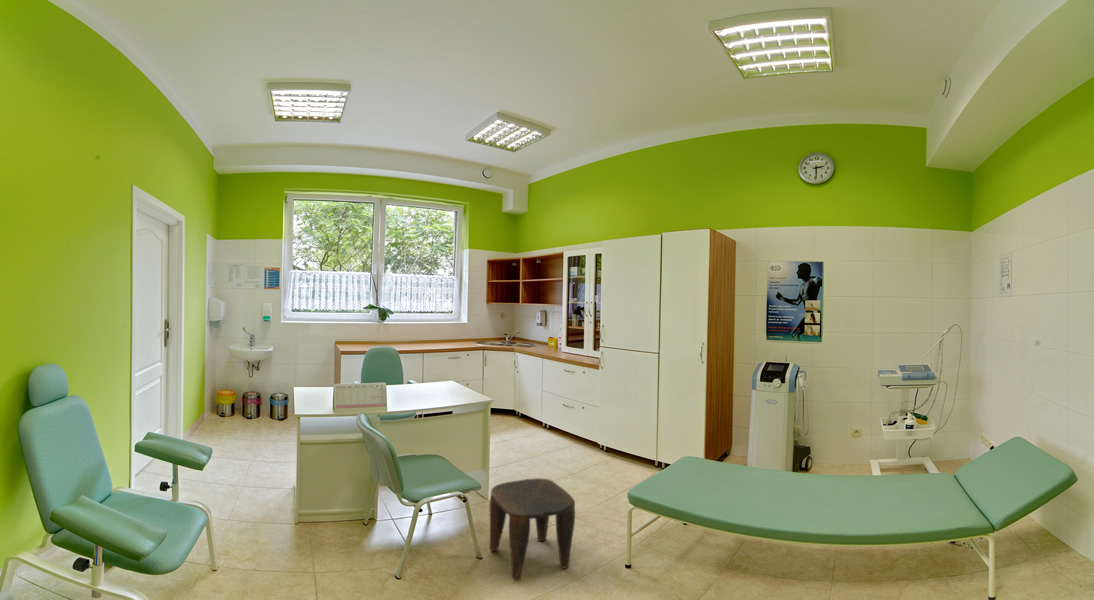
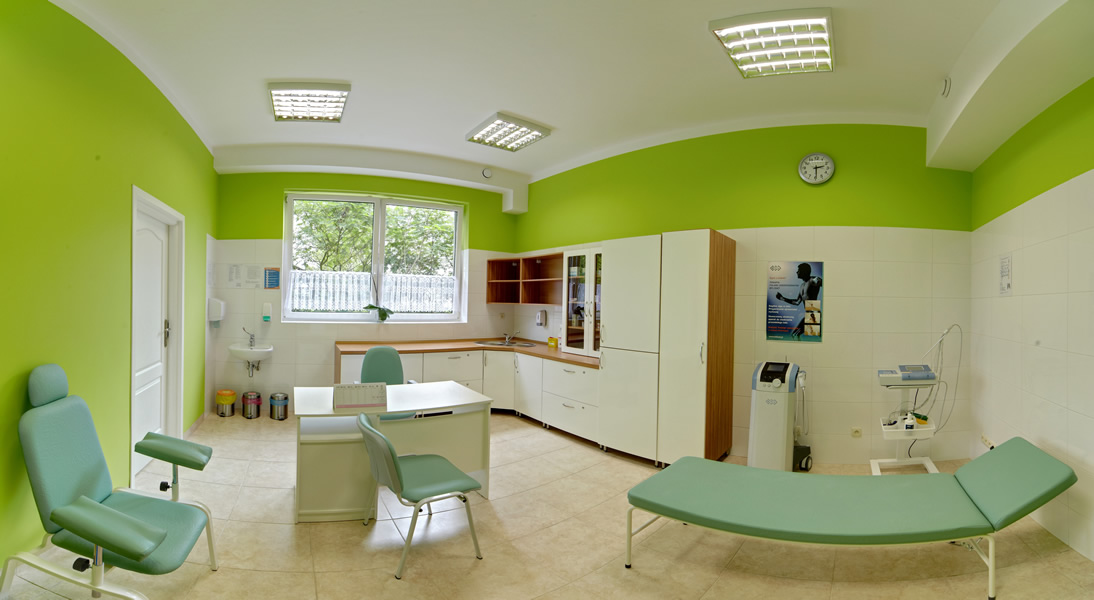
- stool (529, 525)
